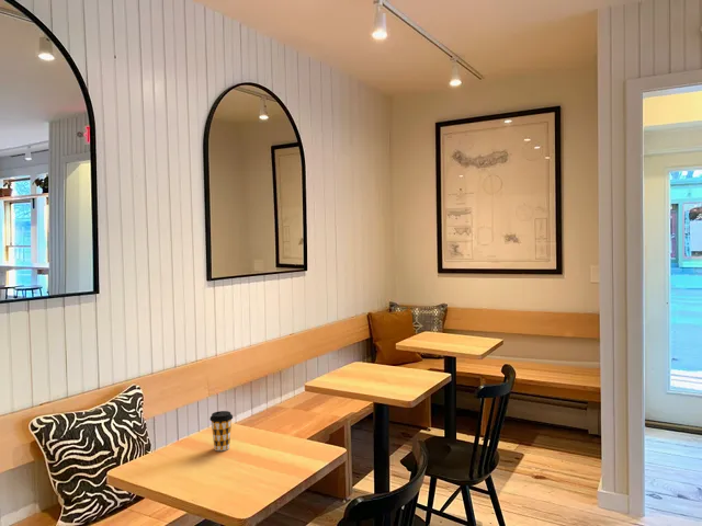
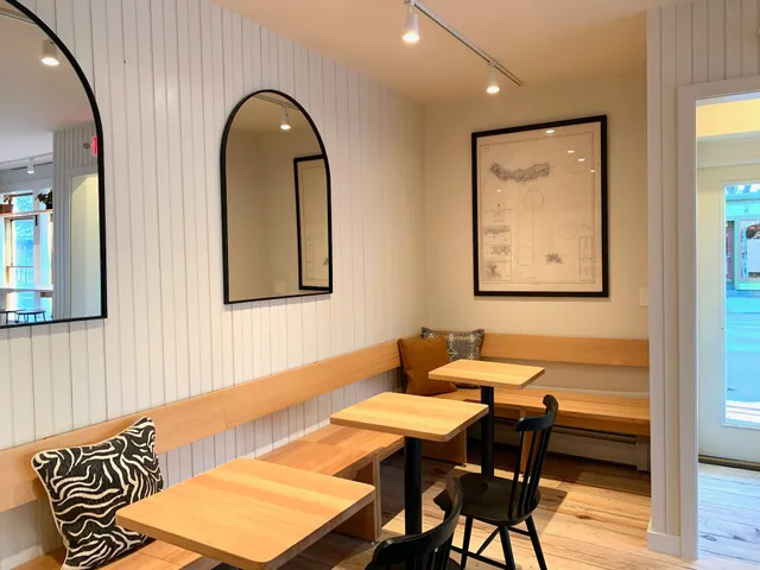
- coffee cup (222, 431)
